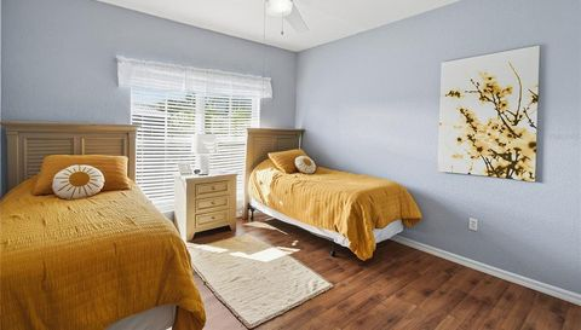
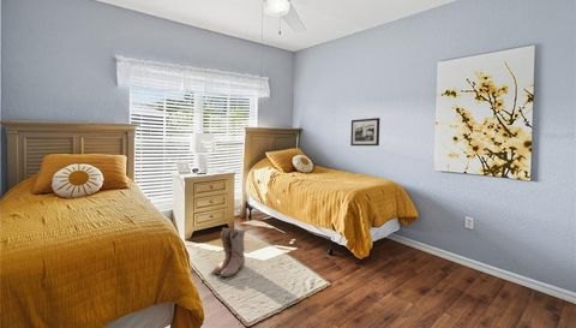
+ picture frame (364, 132)
+ boots (228, 249)
